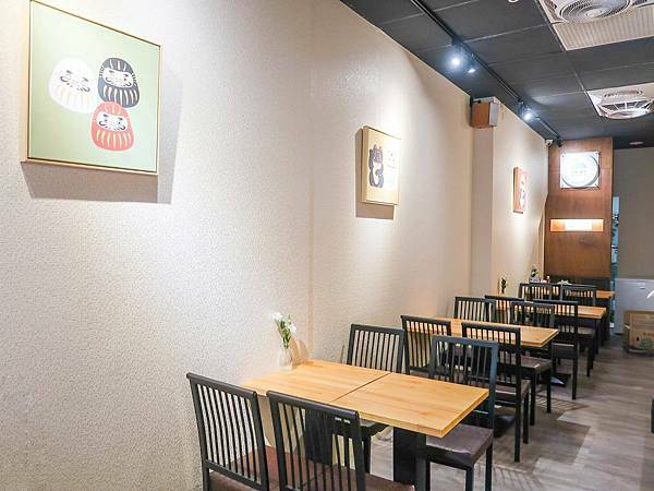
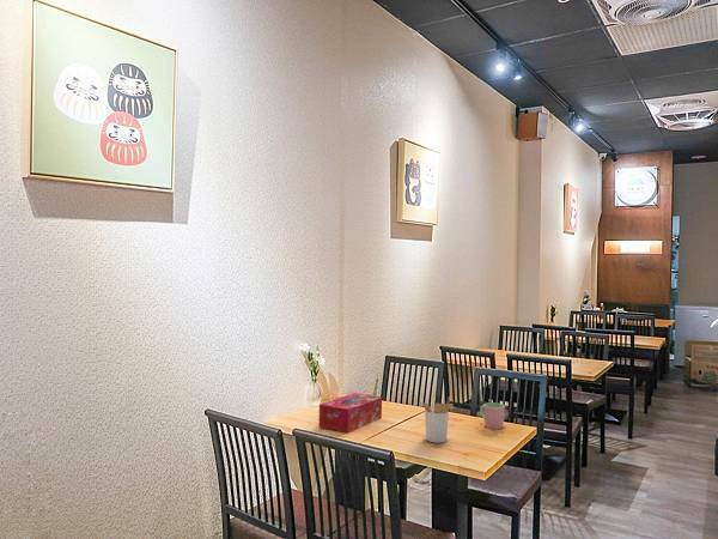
+ cup (491, 414)
+ utensil holder (438, 419)
+ tissue box (351, 411)
